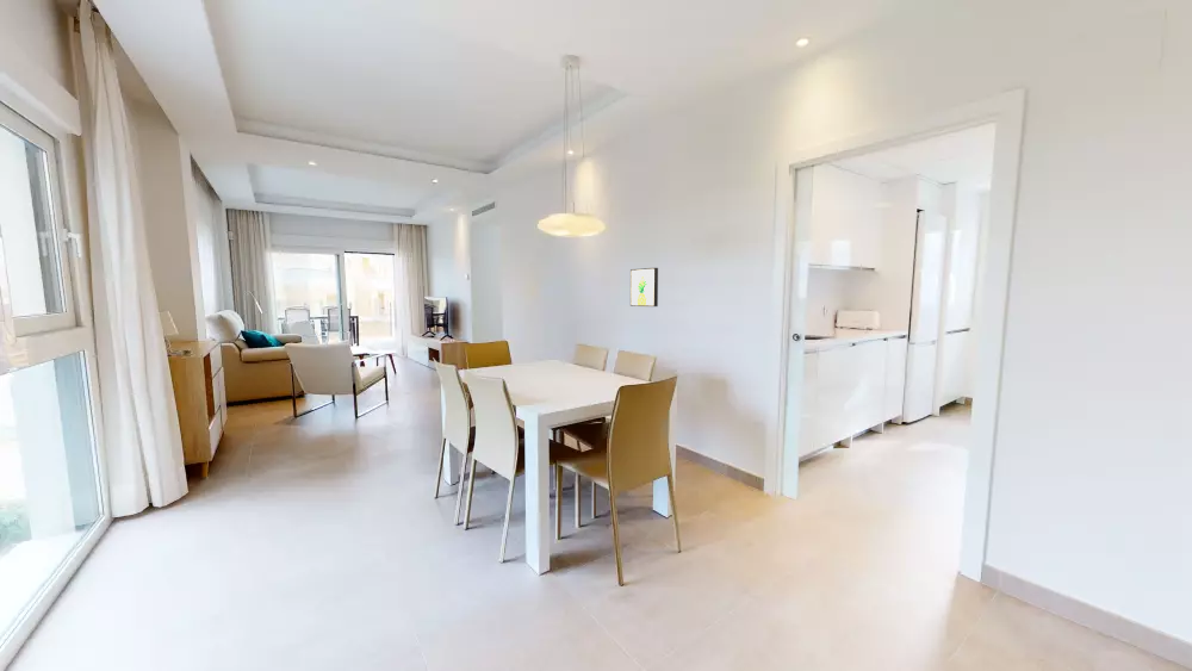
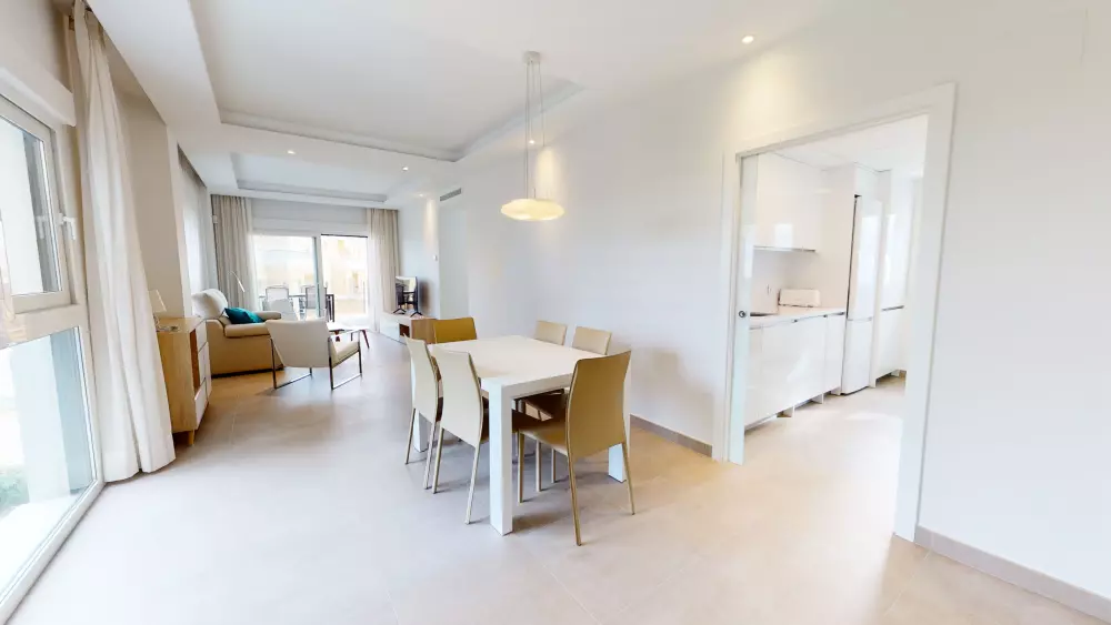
- wall art (644, 287)
